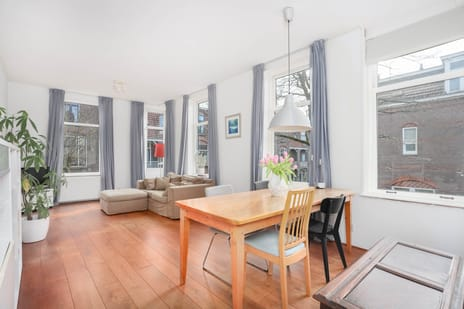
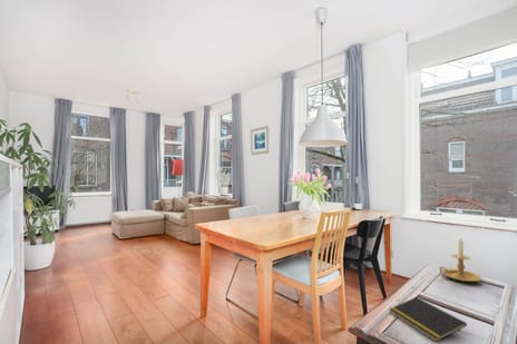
+ candle holder (460, 258)
+ notepad (425, 316)
